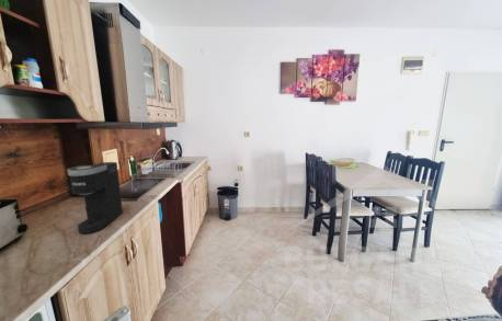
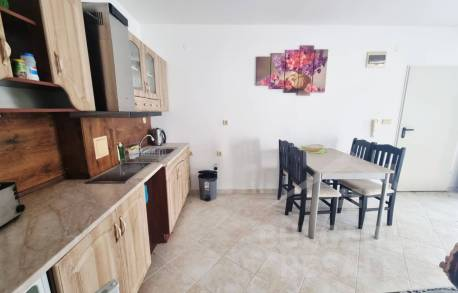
- coffee maker (99, 193)
